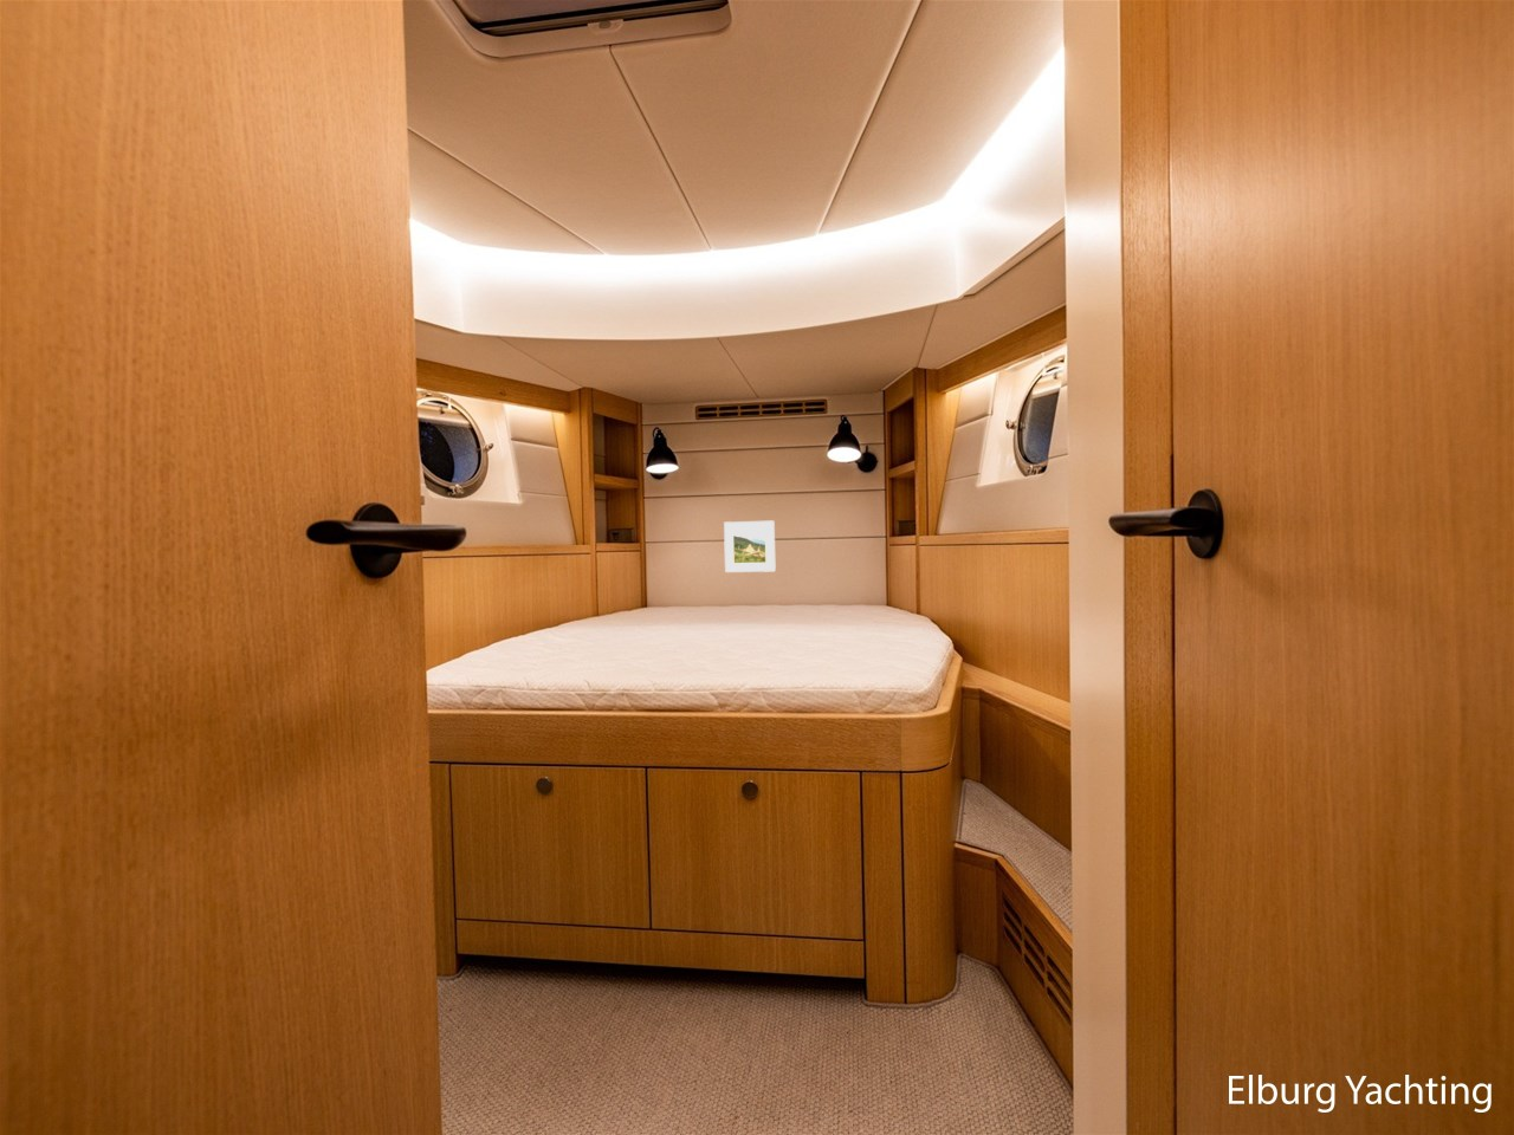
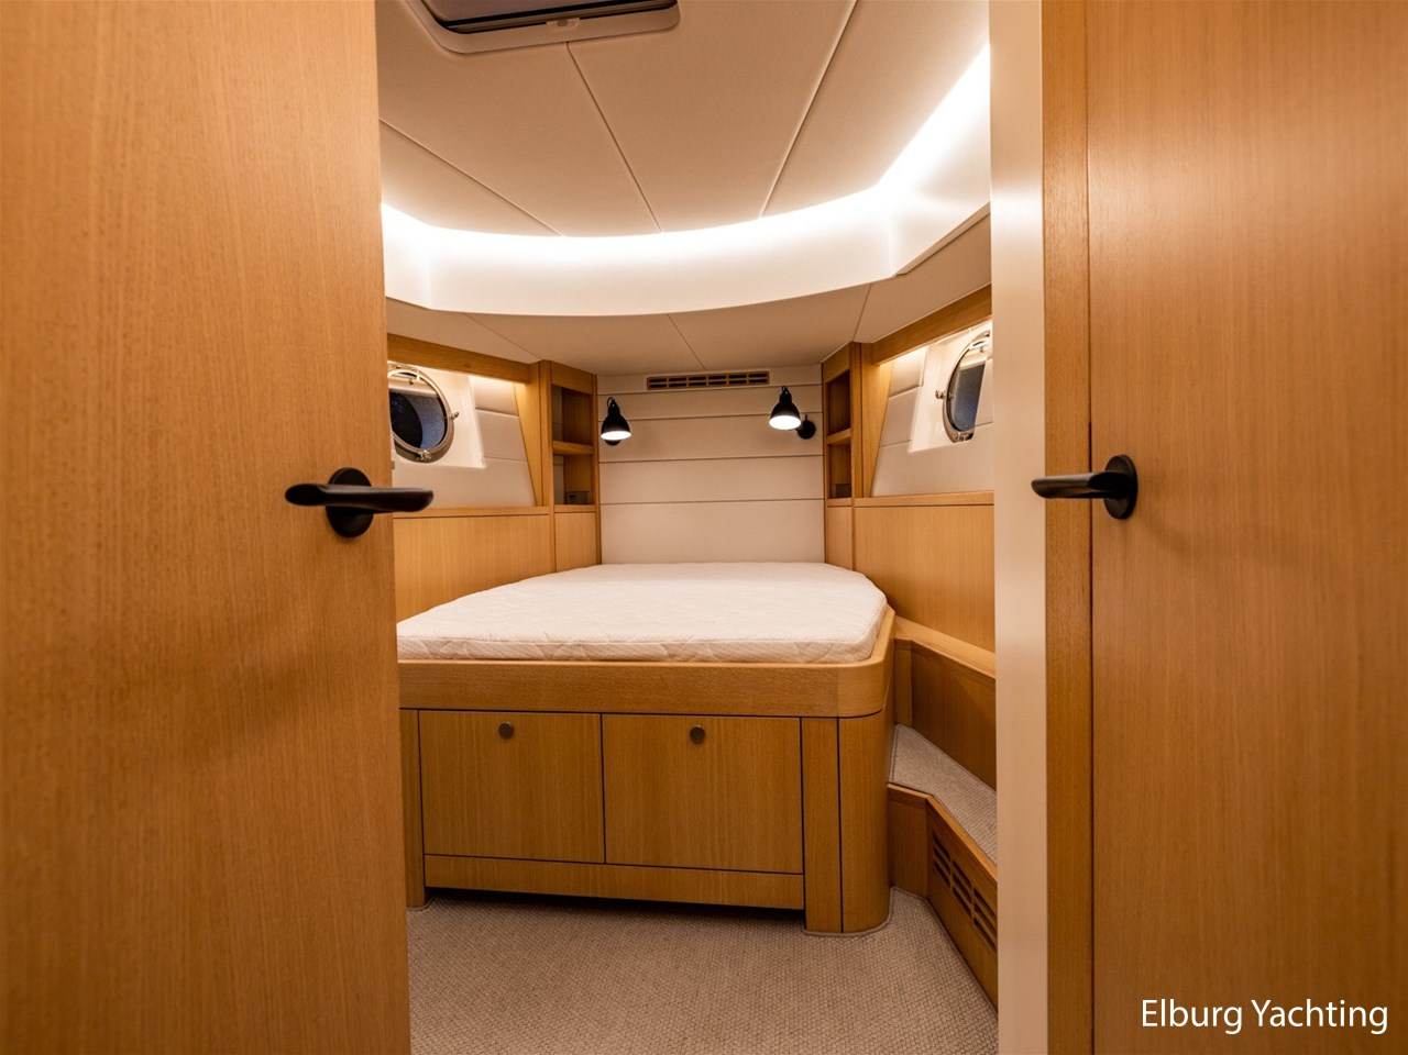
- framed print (749, 546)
